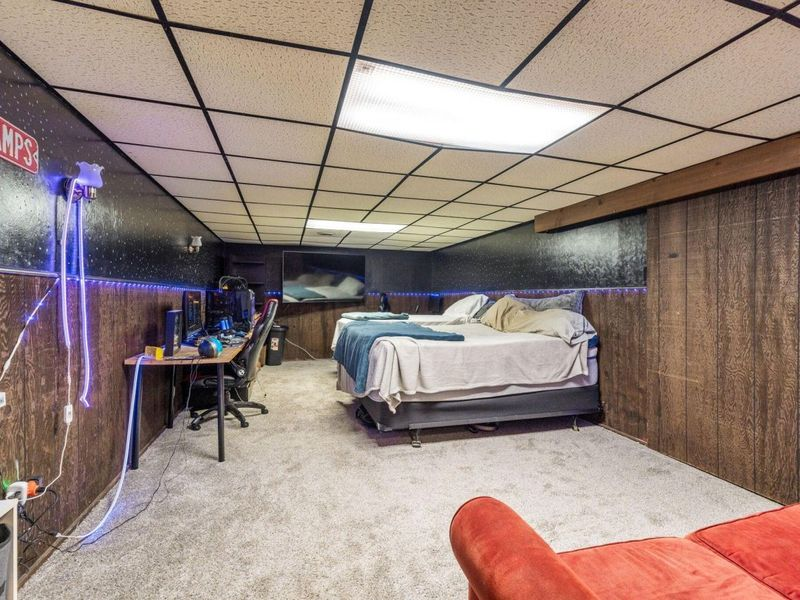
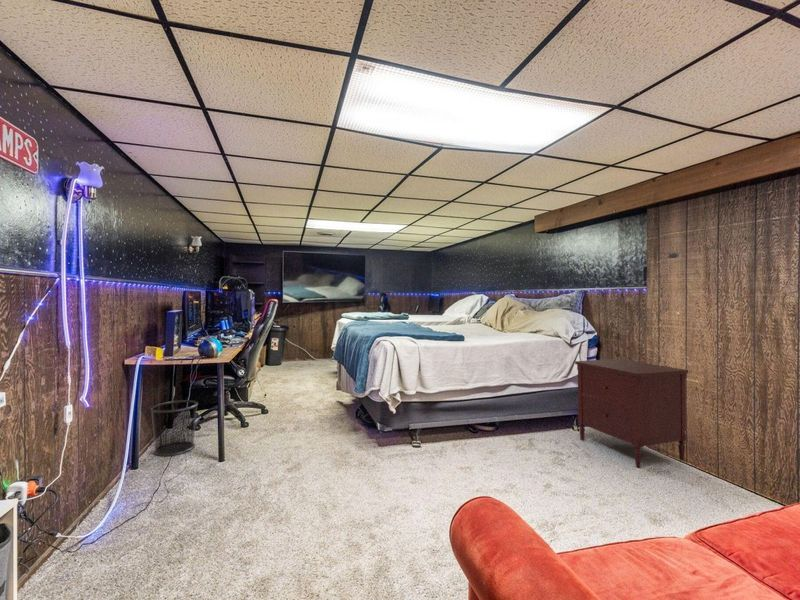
+ waste bin (175, 427)
+ dresser (628, 407)
